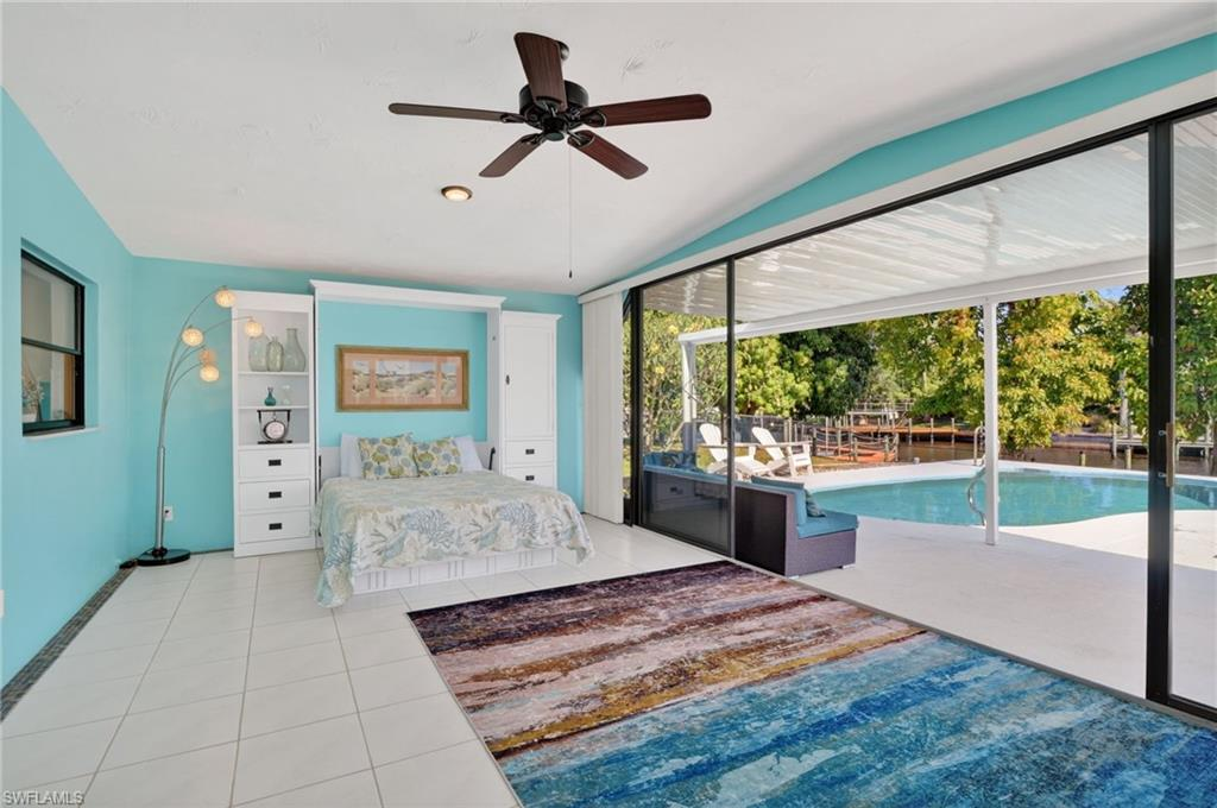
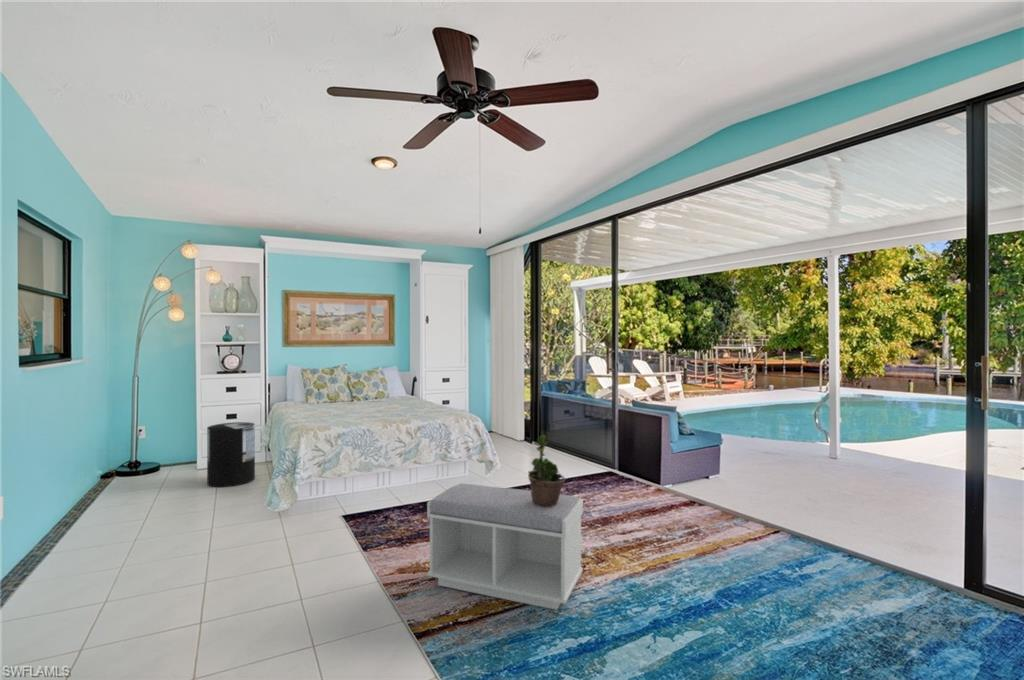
+ bench (505, 539)
+ potted plant (547, 466)
+ trash can (231, 453)
